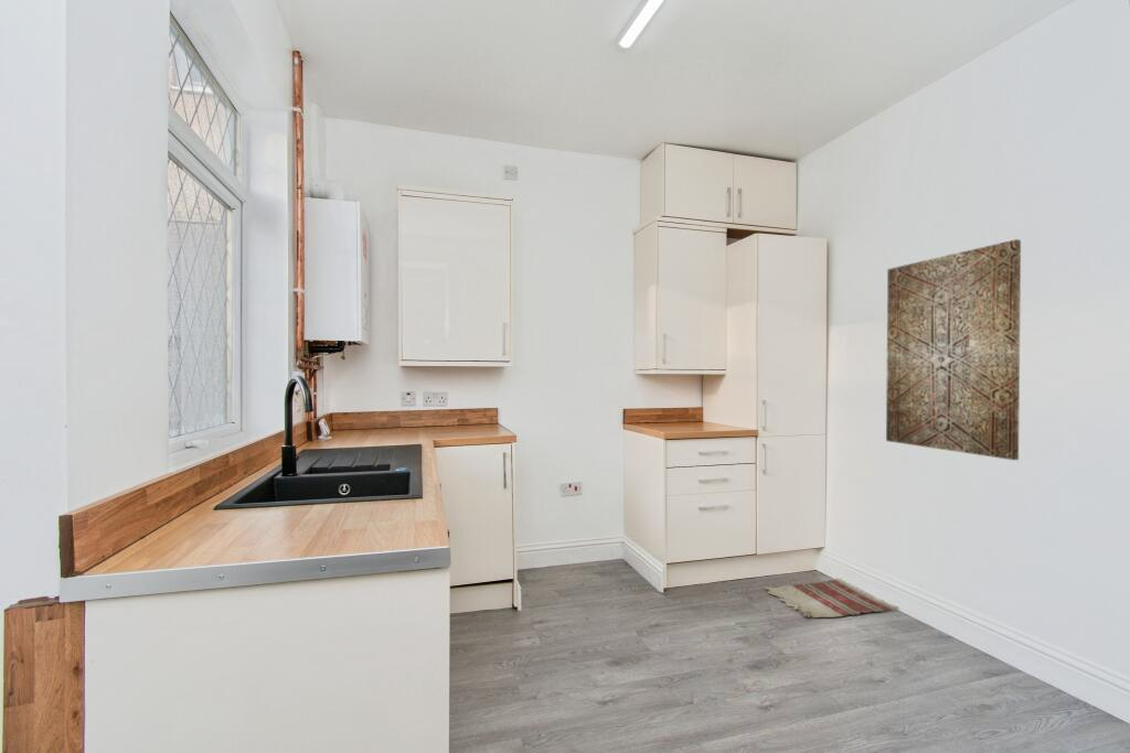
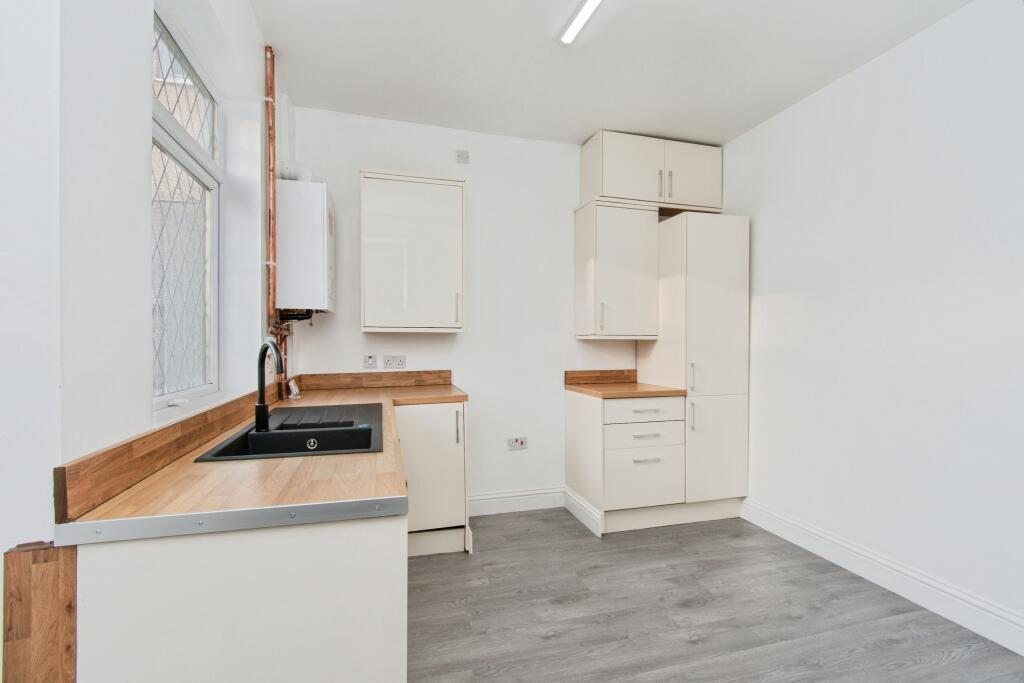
- rug (827, 596)
- wall art (945, 353)
